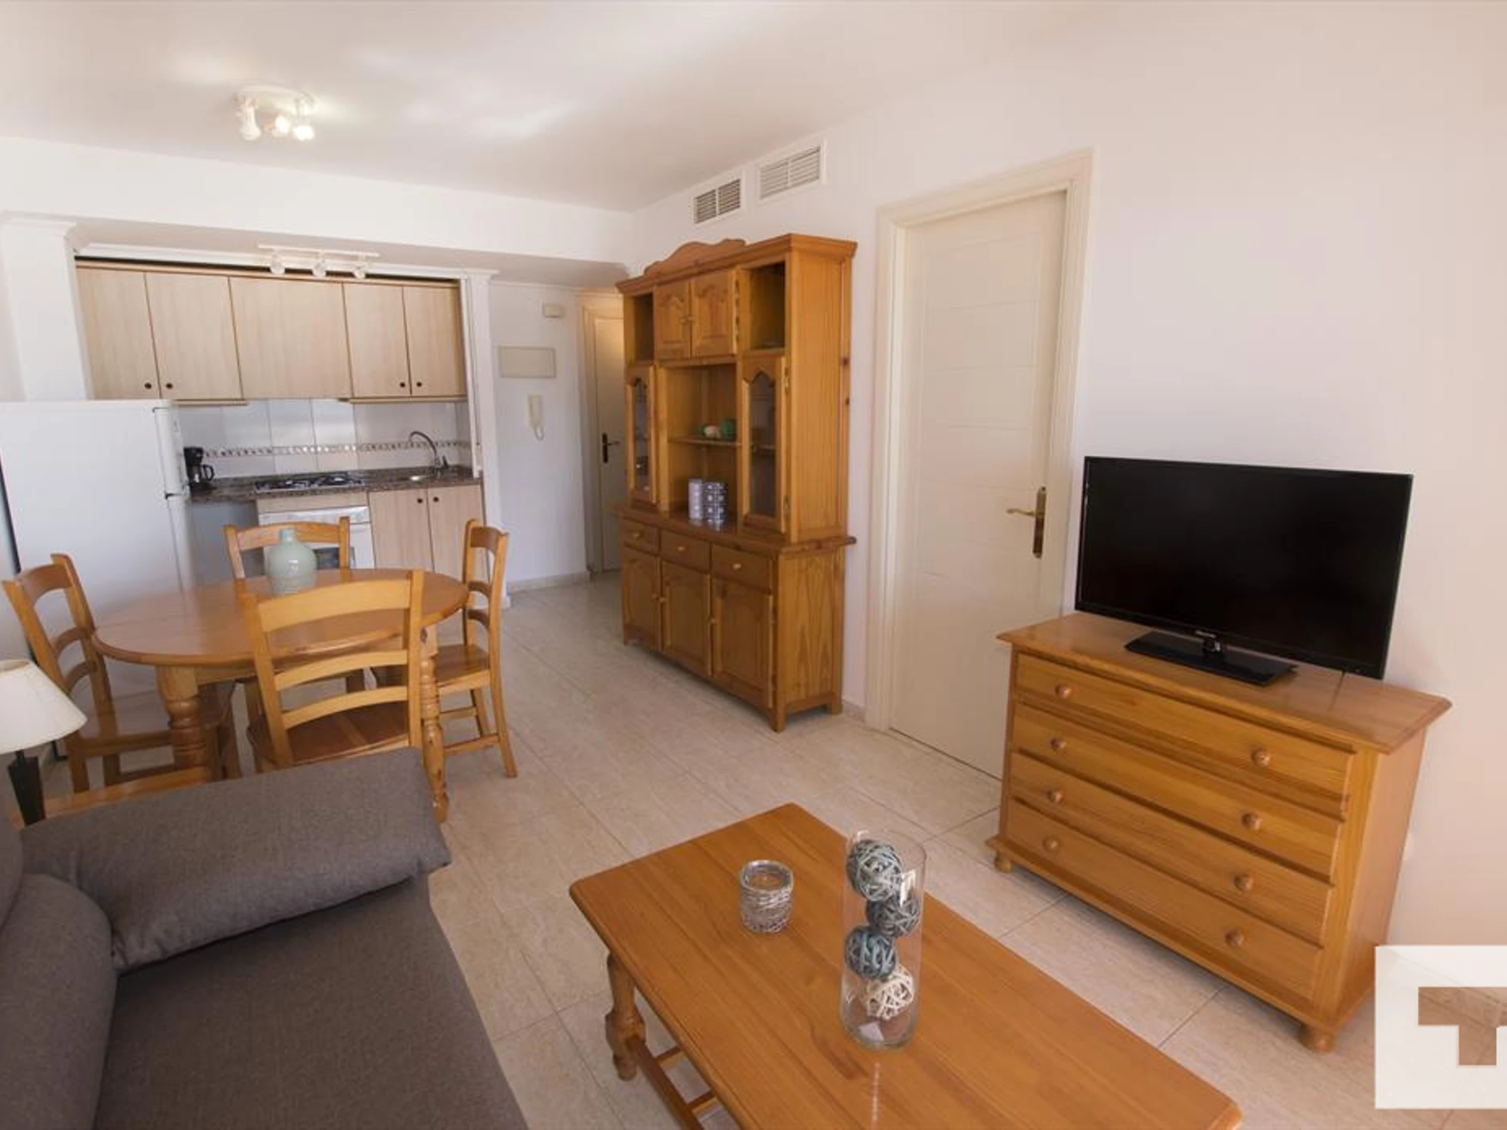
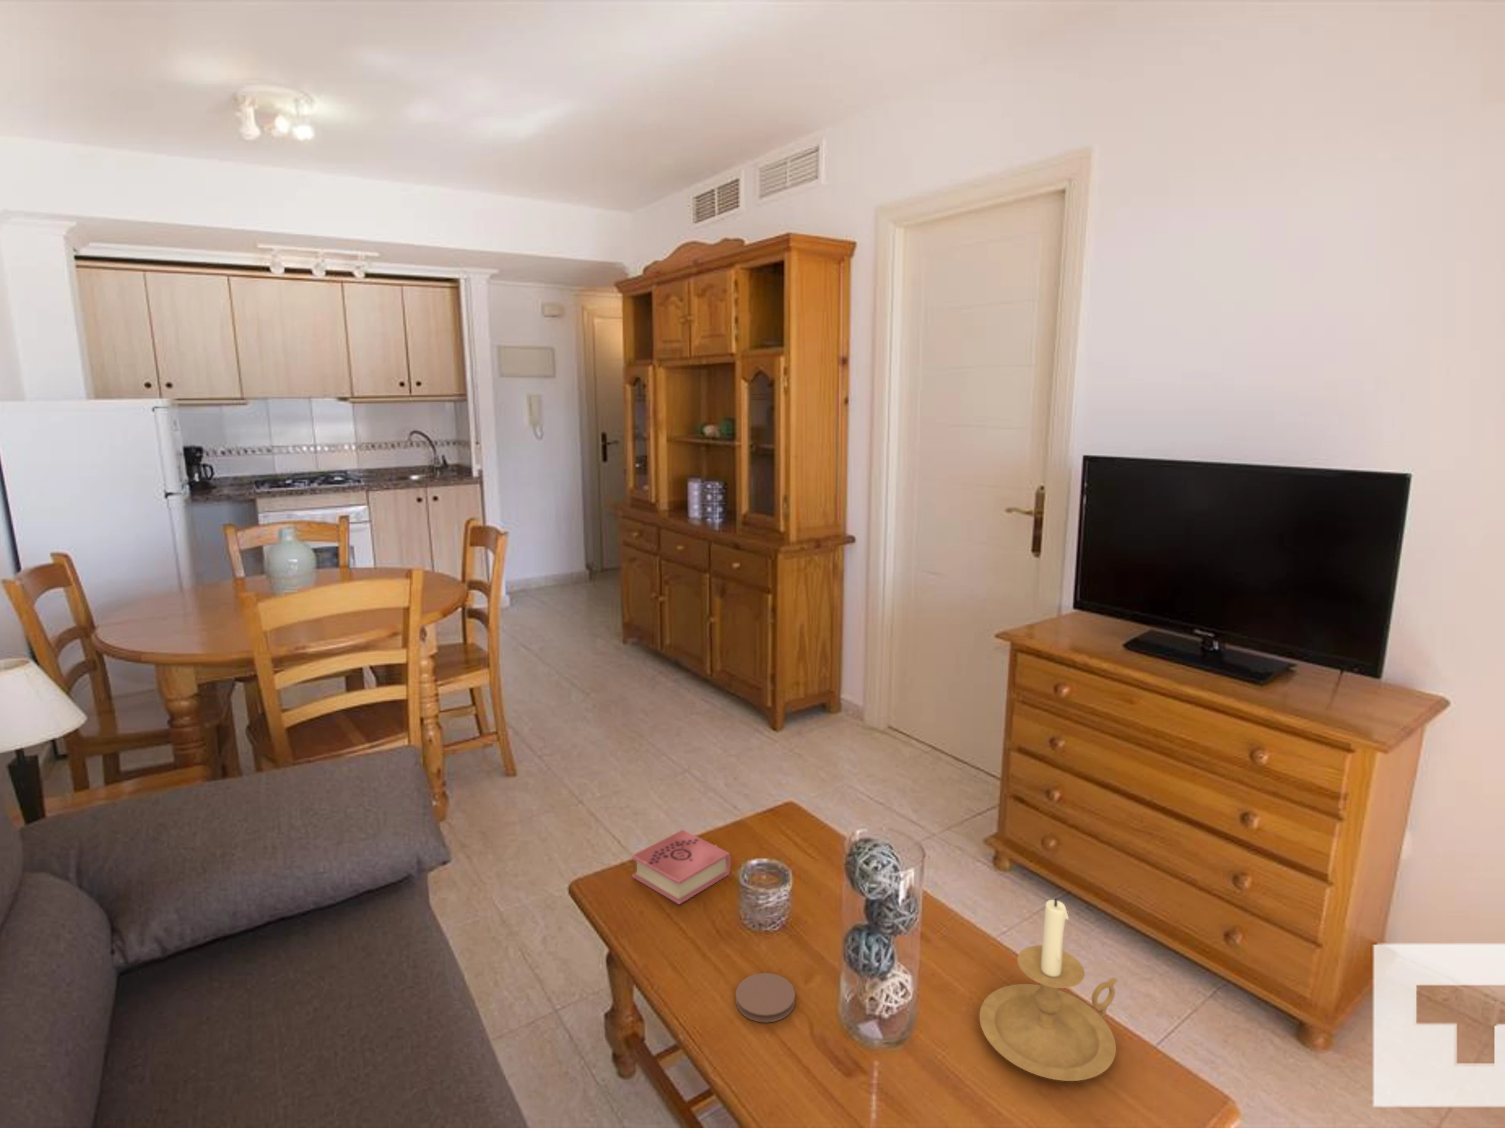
+ book (683, 864)
+ candle holder (1050, 972)
+ coaster (766, 996)
